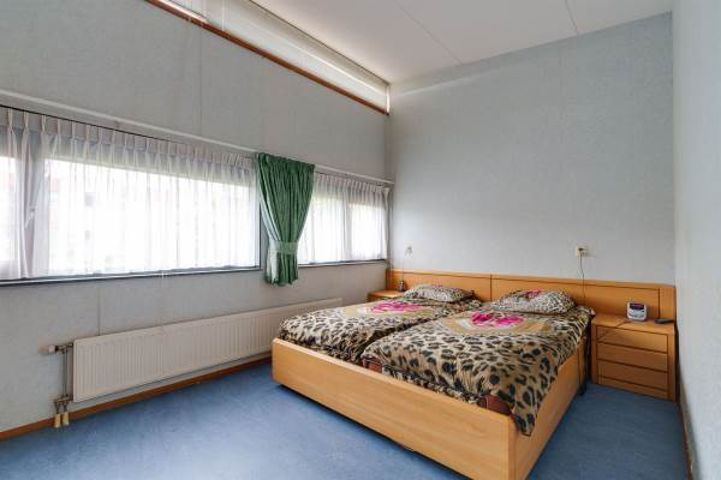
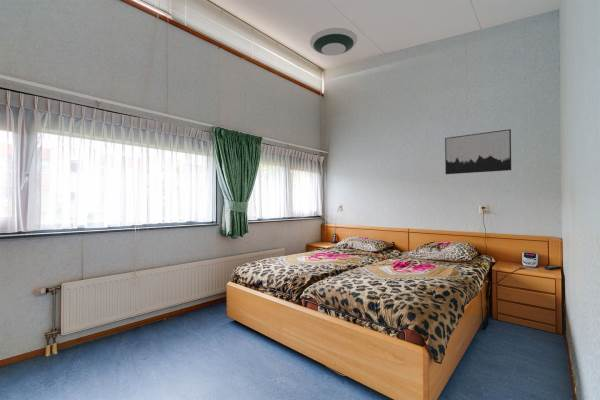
+ wall art (476, 153)
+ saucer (333, 47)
